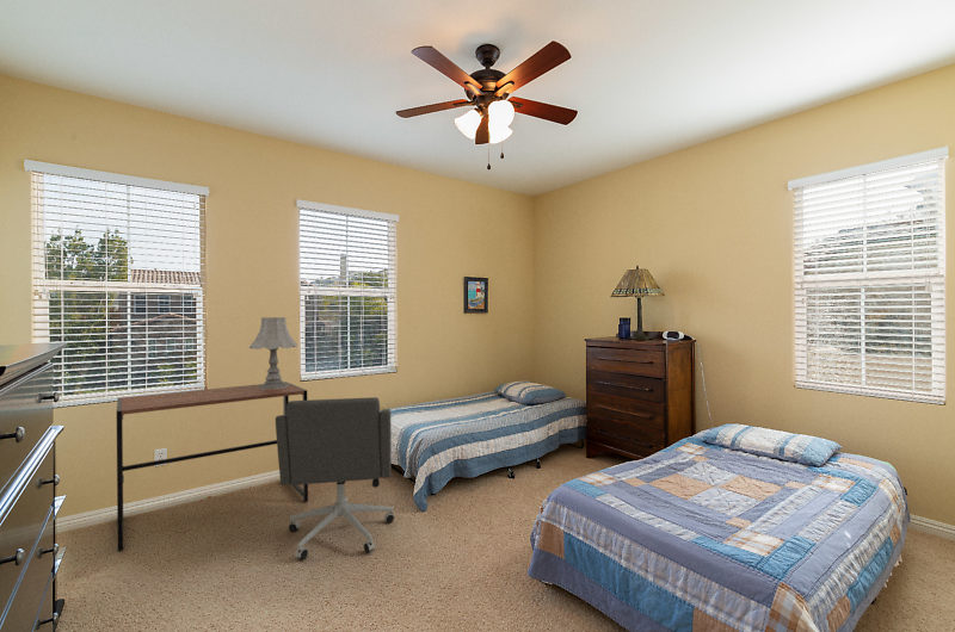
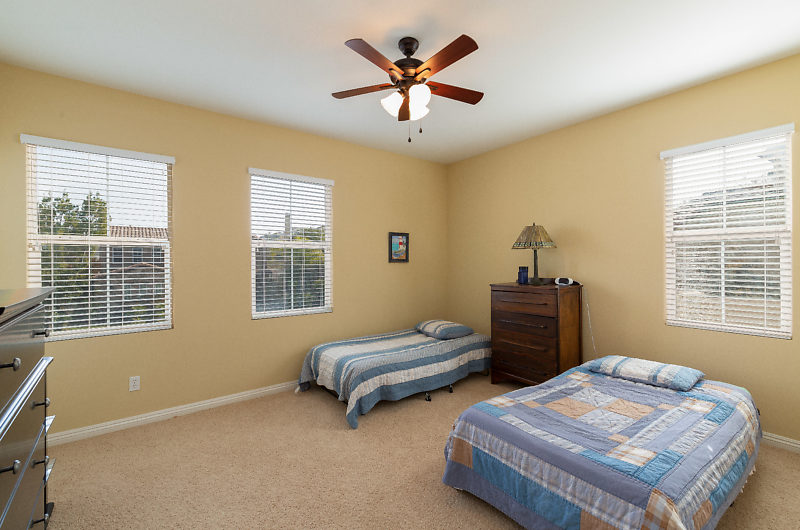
- table lamp (273, 352)
- office chair (340, 463)
- desk (216, 451)
